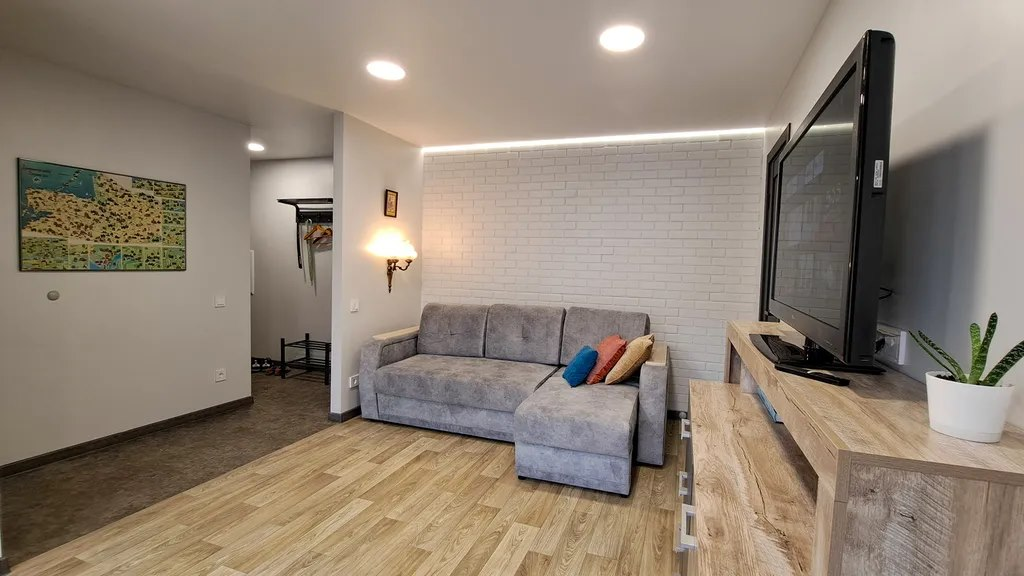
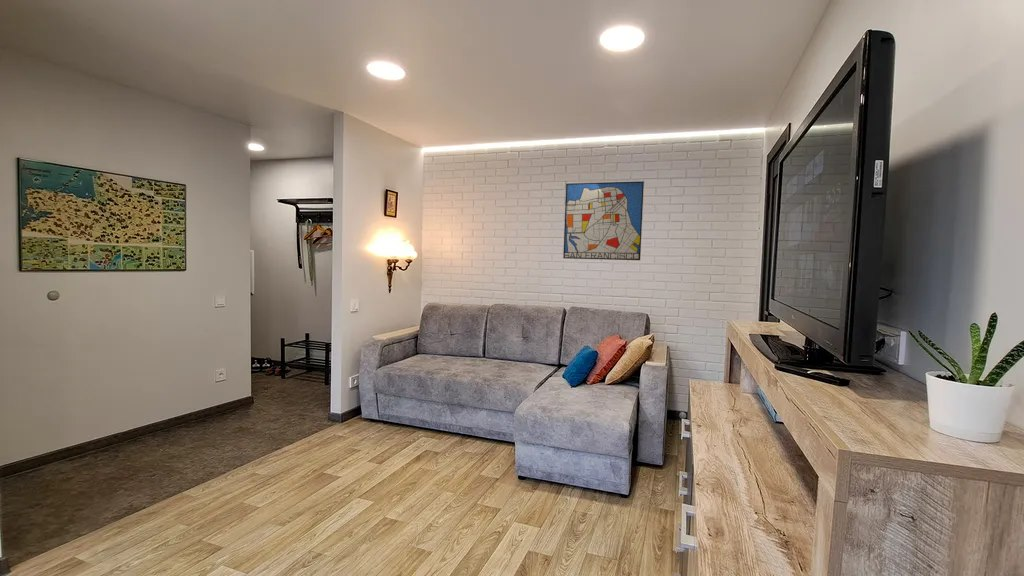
+ wall art (602, 221)
